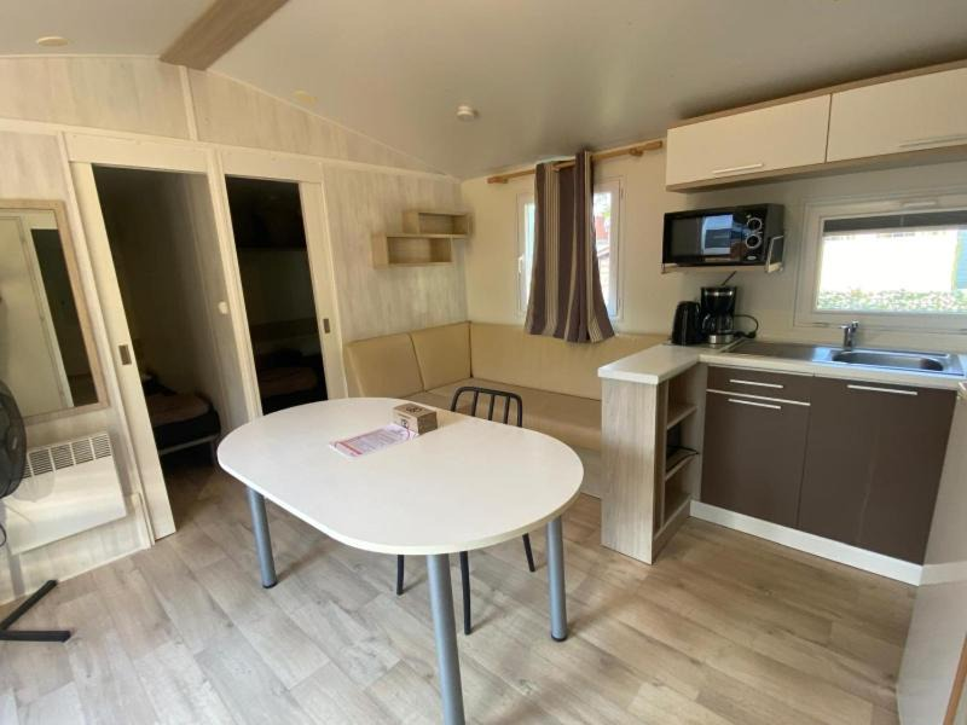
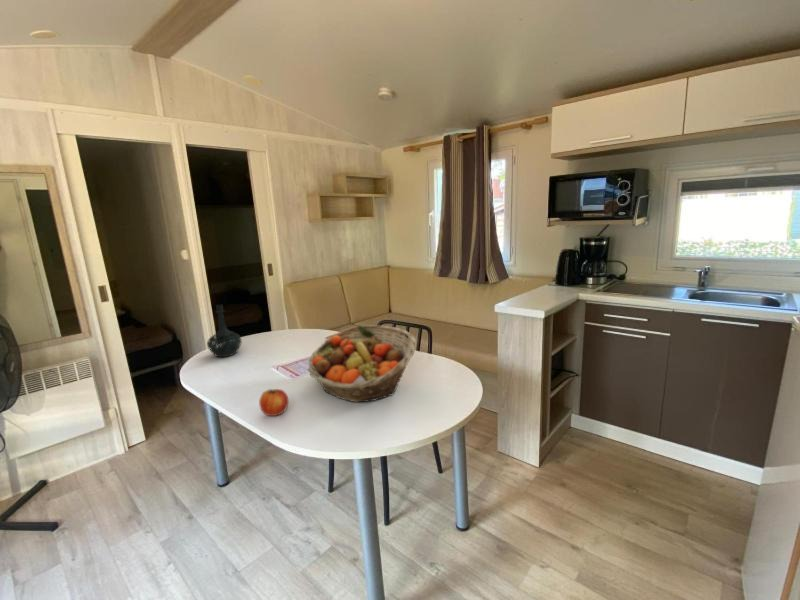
+ bottle (222, 330)
+ apple (273, 400)
+ fruit basket (361, 360)
